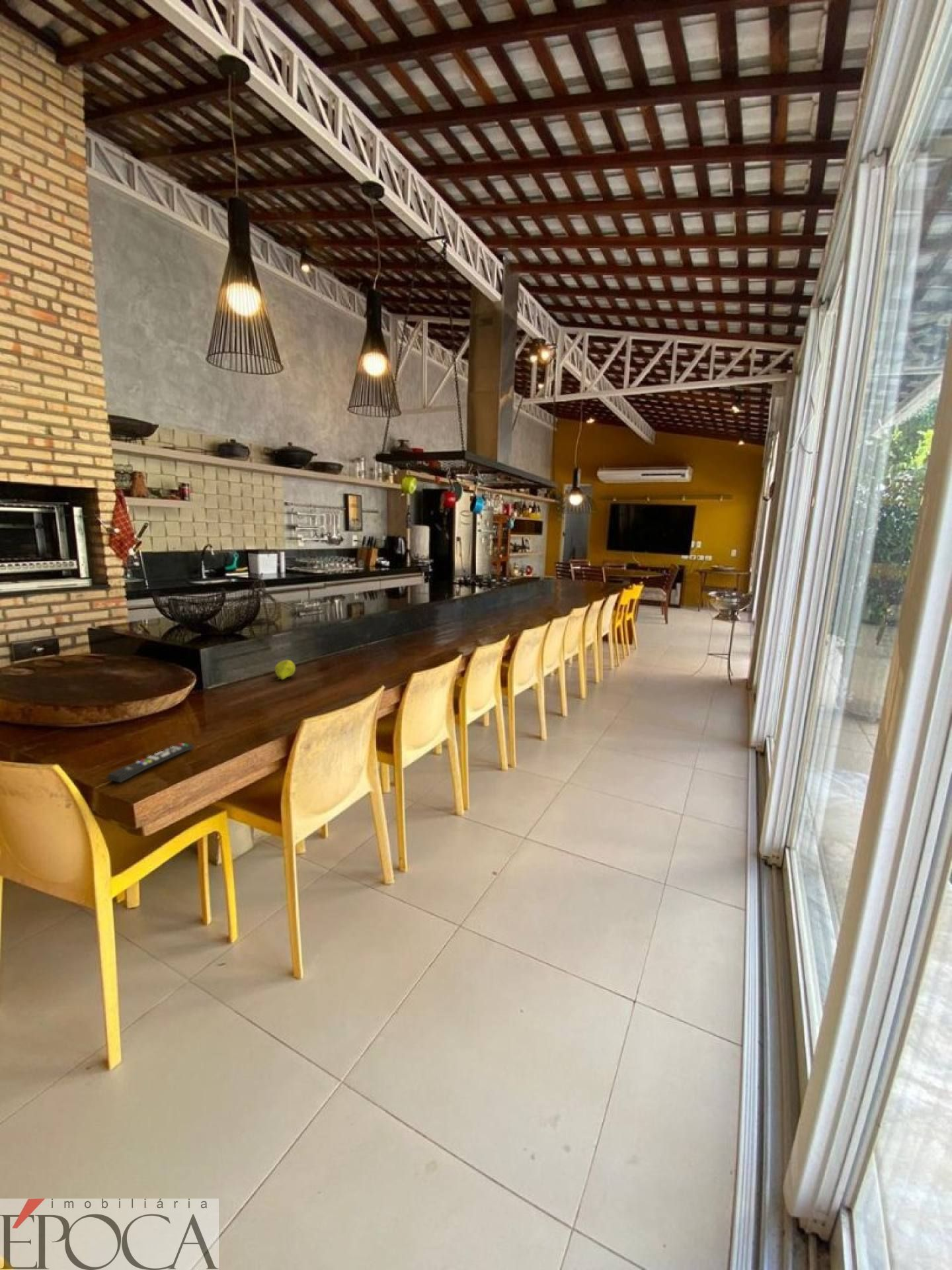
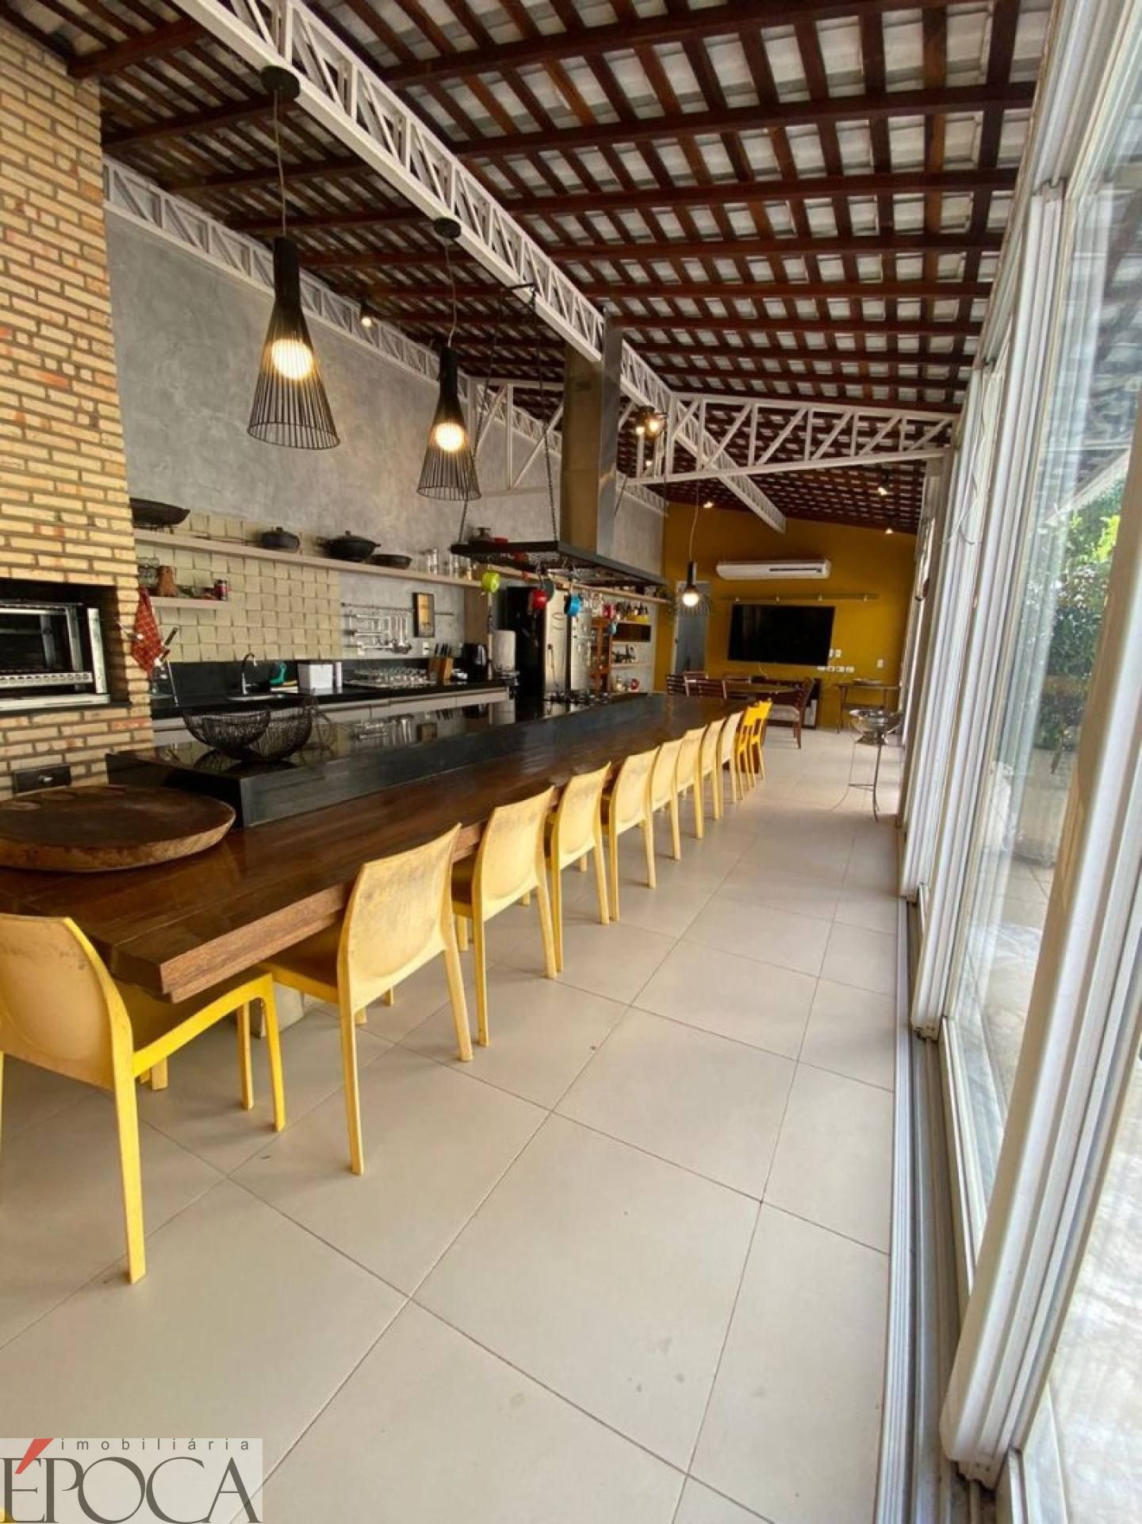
- remote control (153, 761)
- fruit (283, 669)
